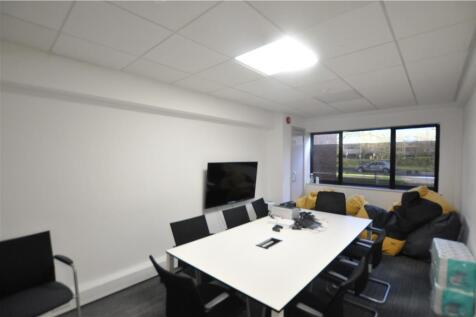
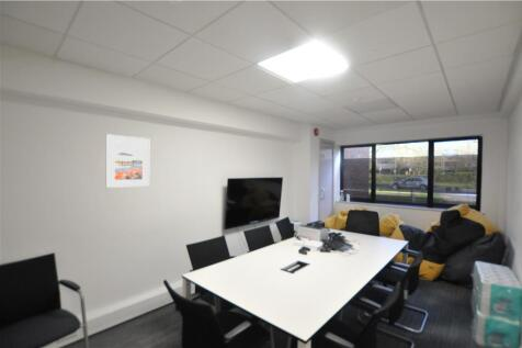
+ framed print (128, 161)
